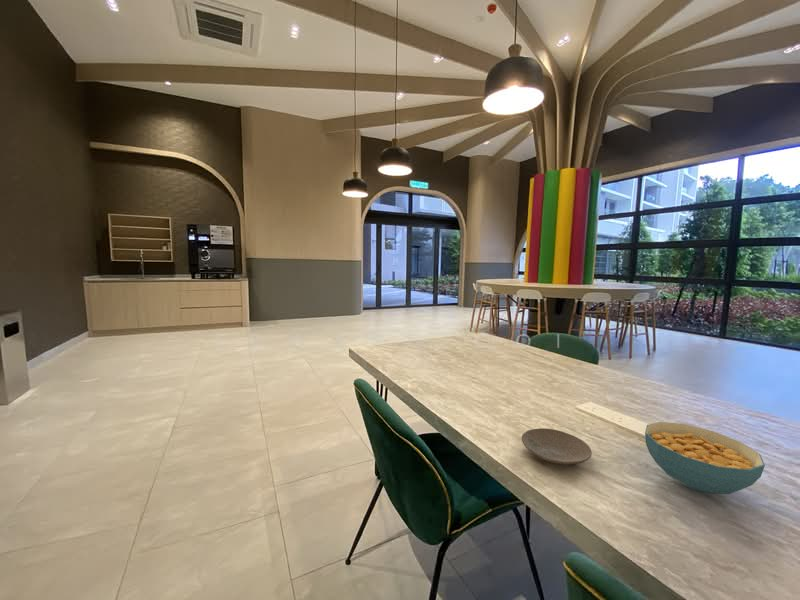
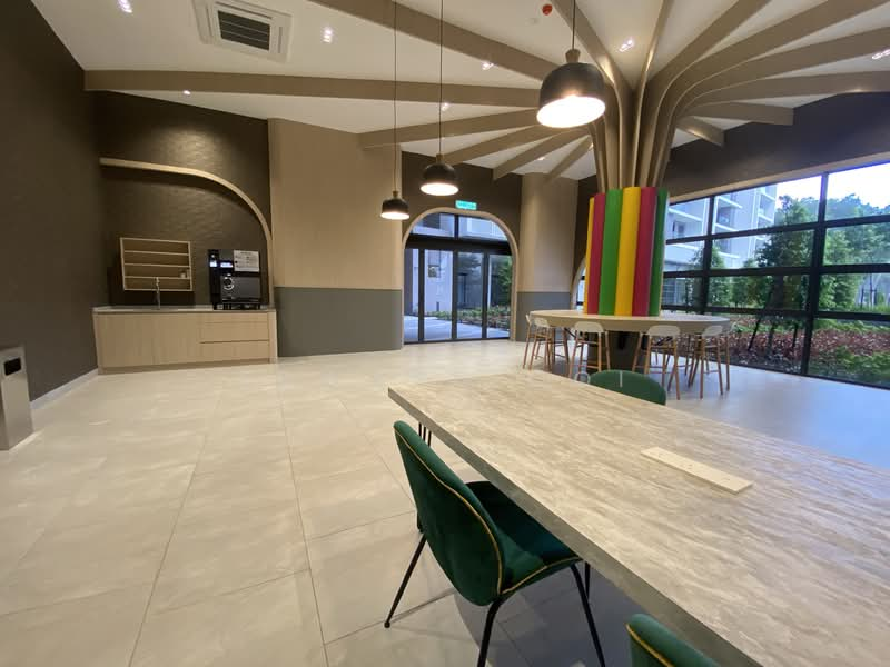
- plate (554, 448)
- cereal bowl (697, 463)
